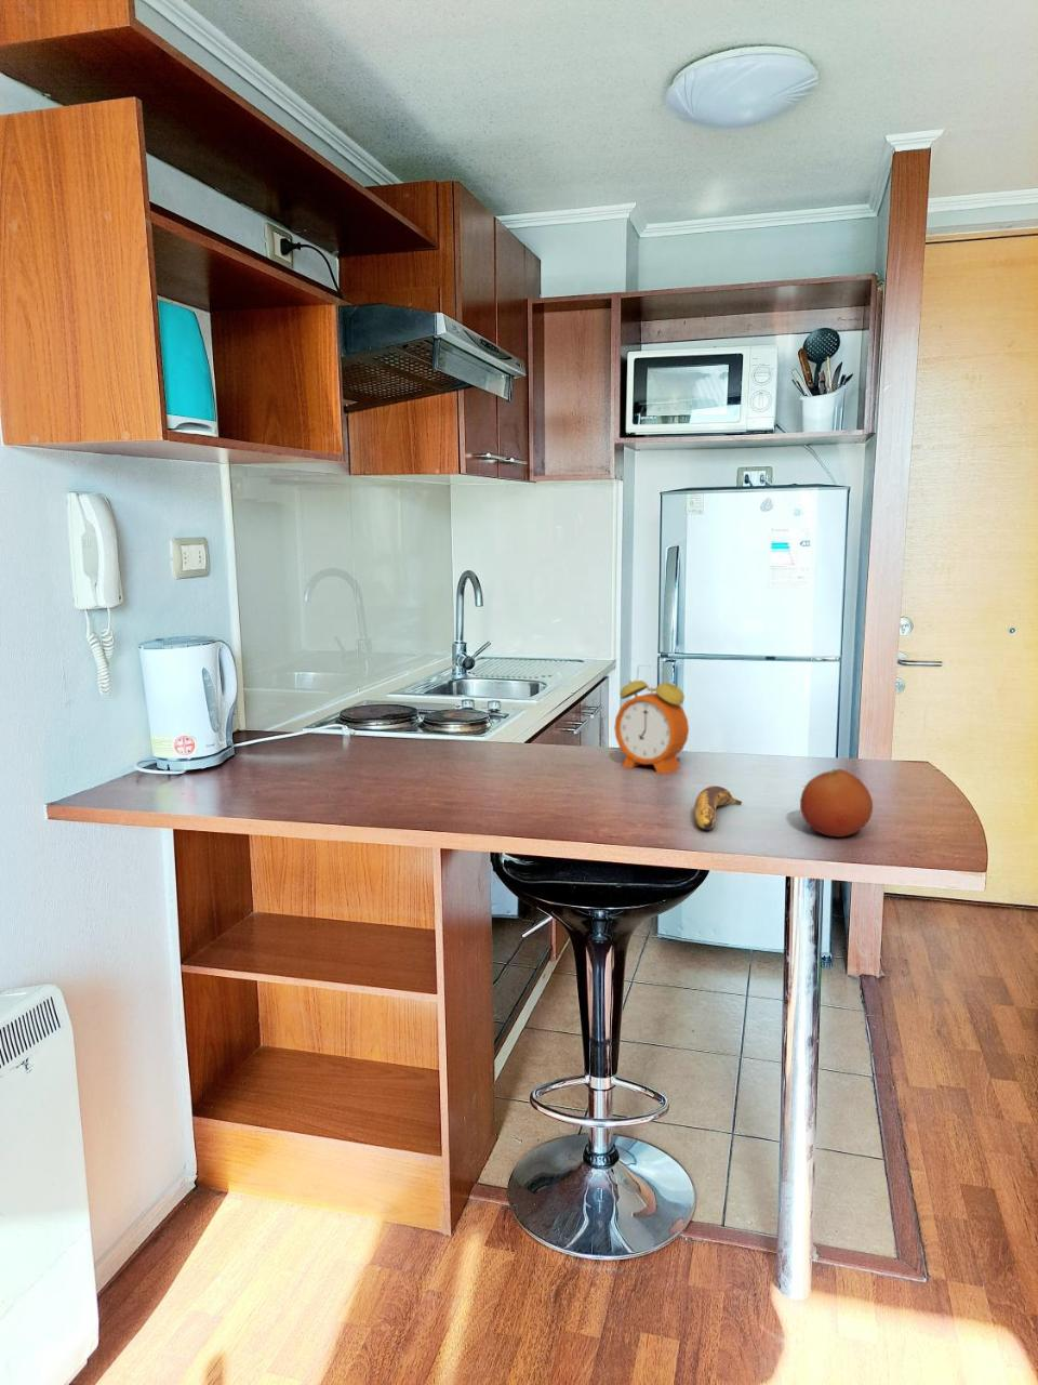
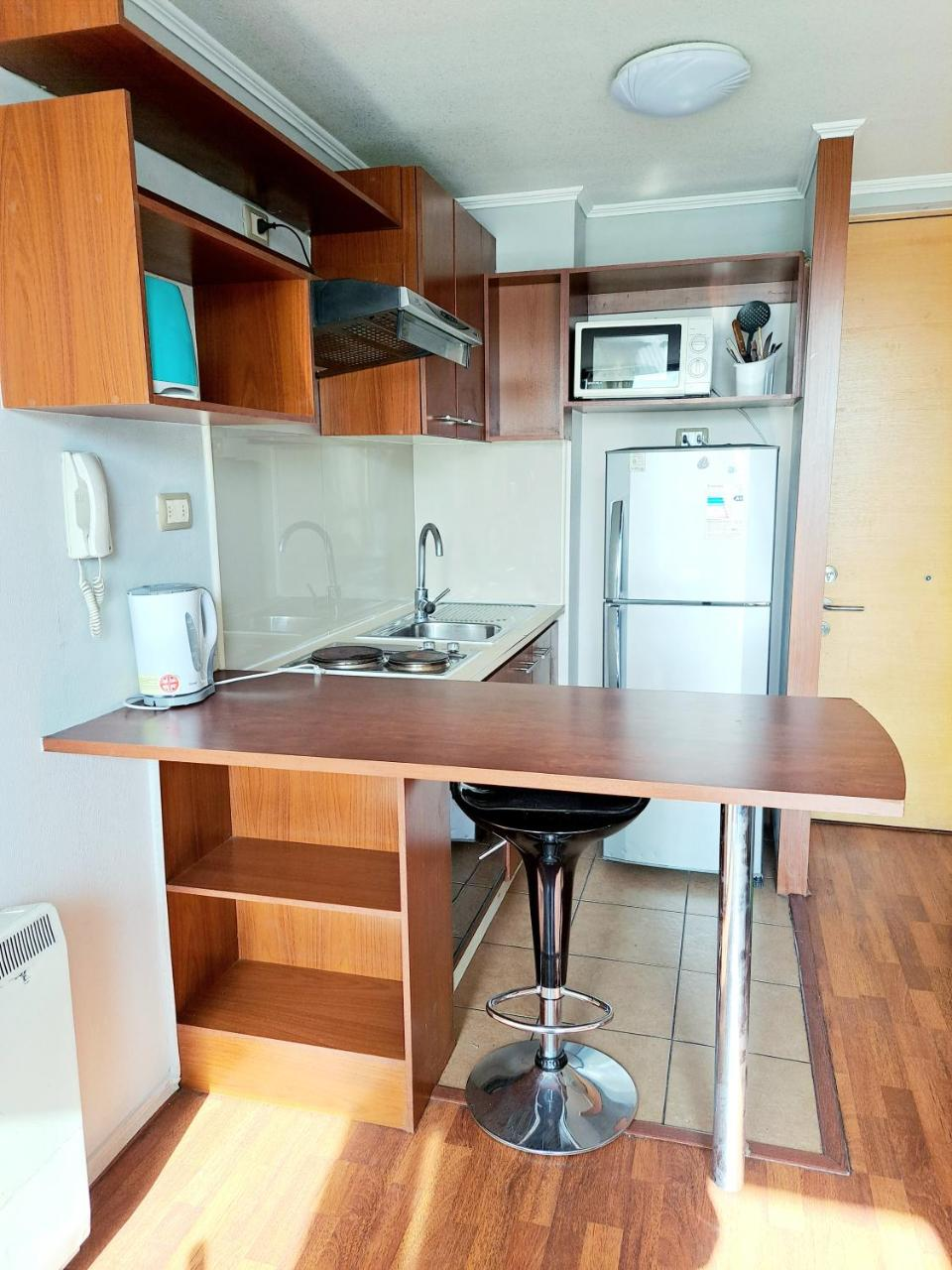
- banana (713, 804)
- fruit (835, 802)
- alarm clock (651, 718)
